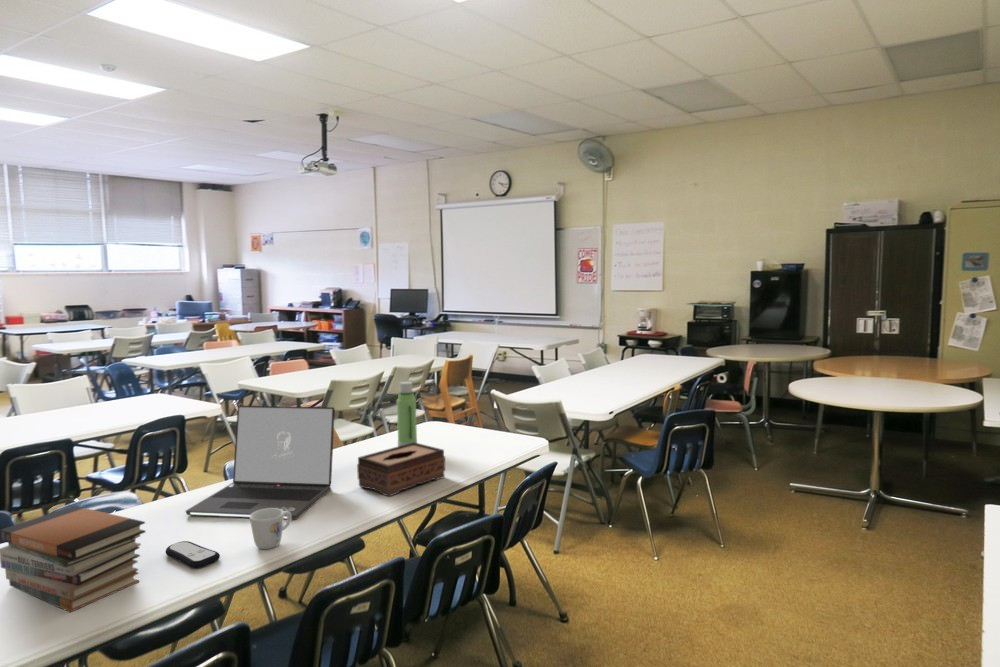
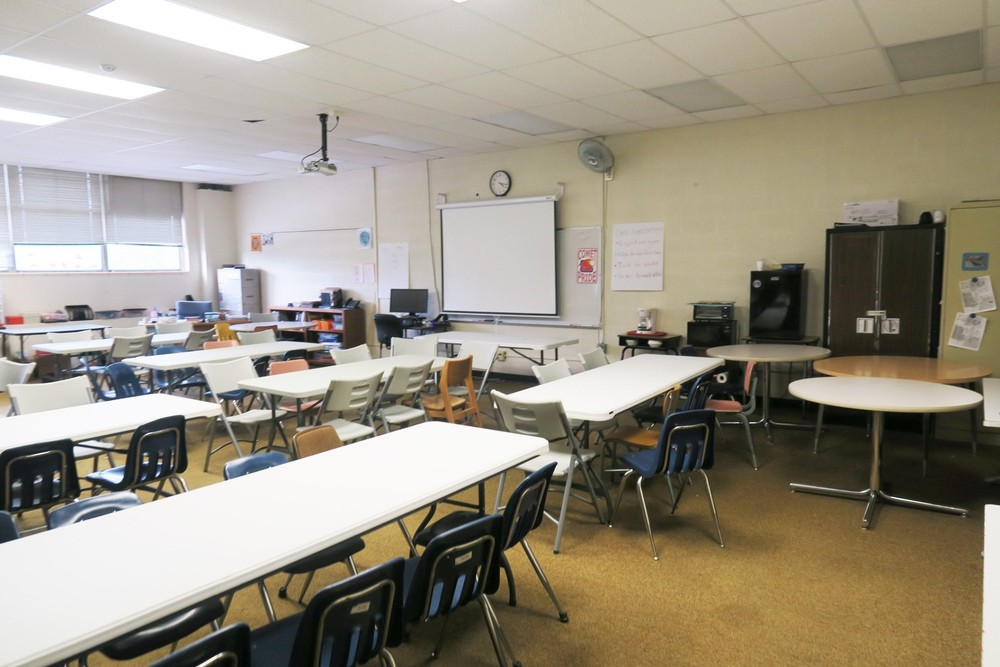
- laptop (264, 458)
- remote control (191, 553)
- water bottle (406, 416)
- mug (272, 527)
- tissue box (402, 467)
- book stack (73, 554)
